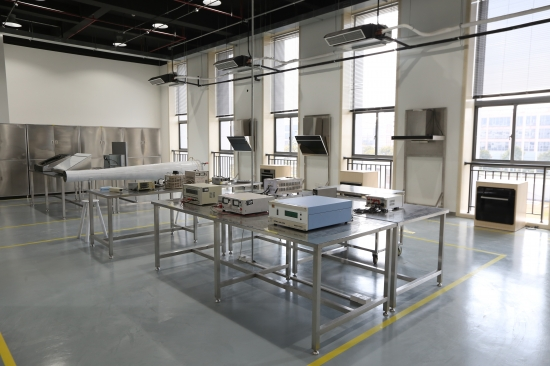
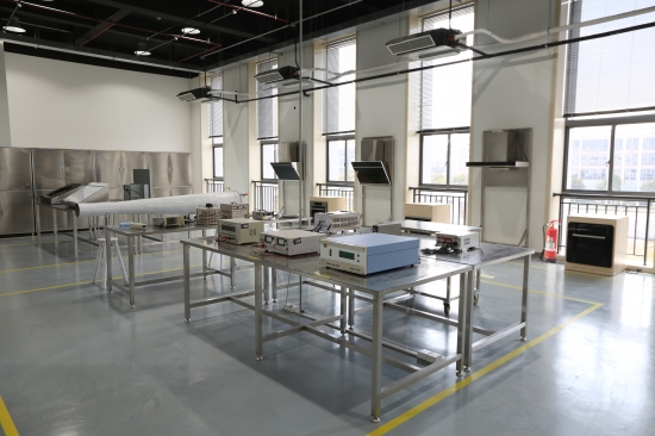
+ fire extinguisher (550, 241)
